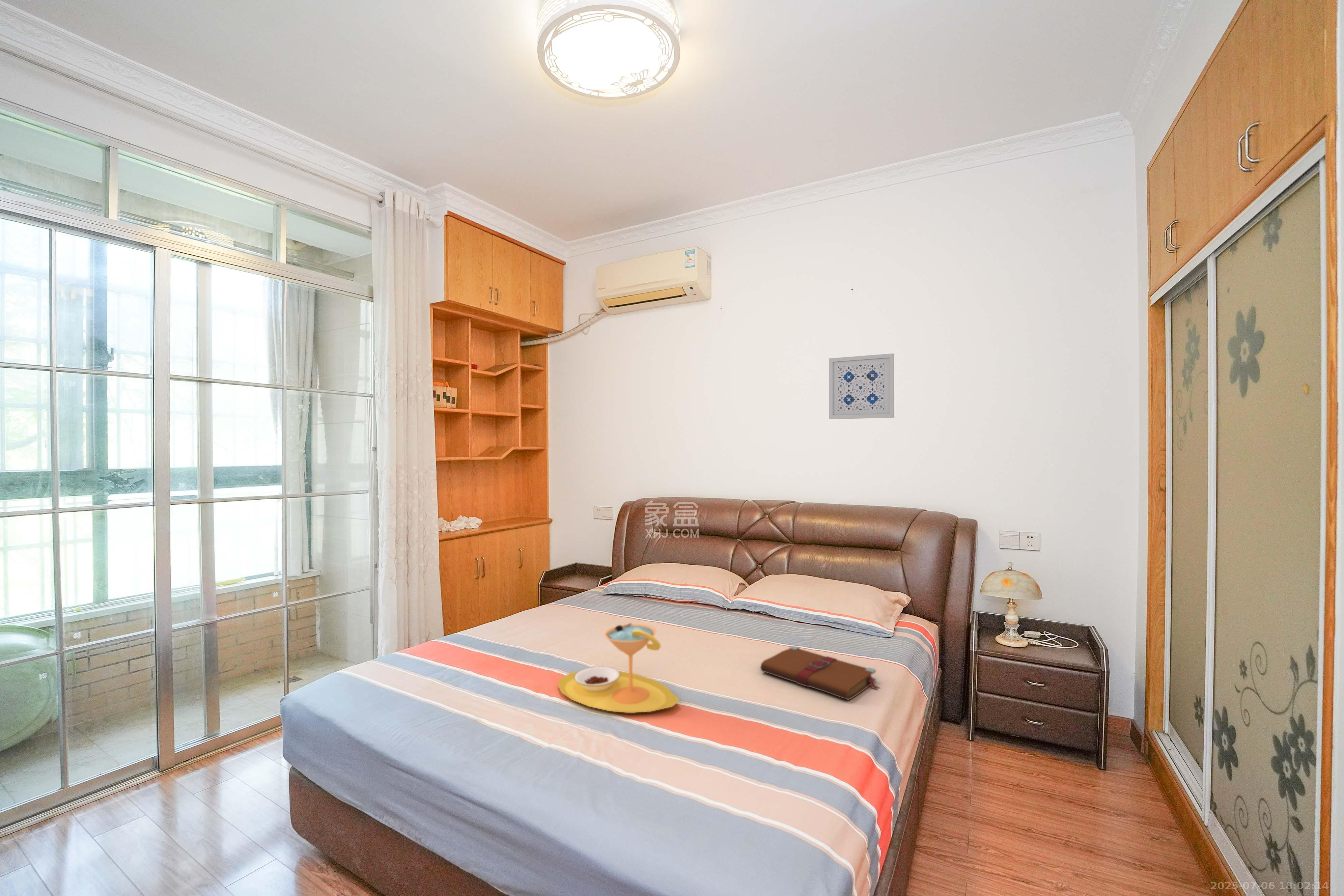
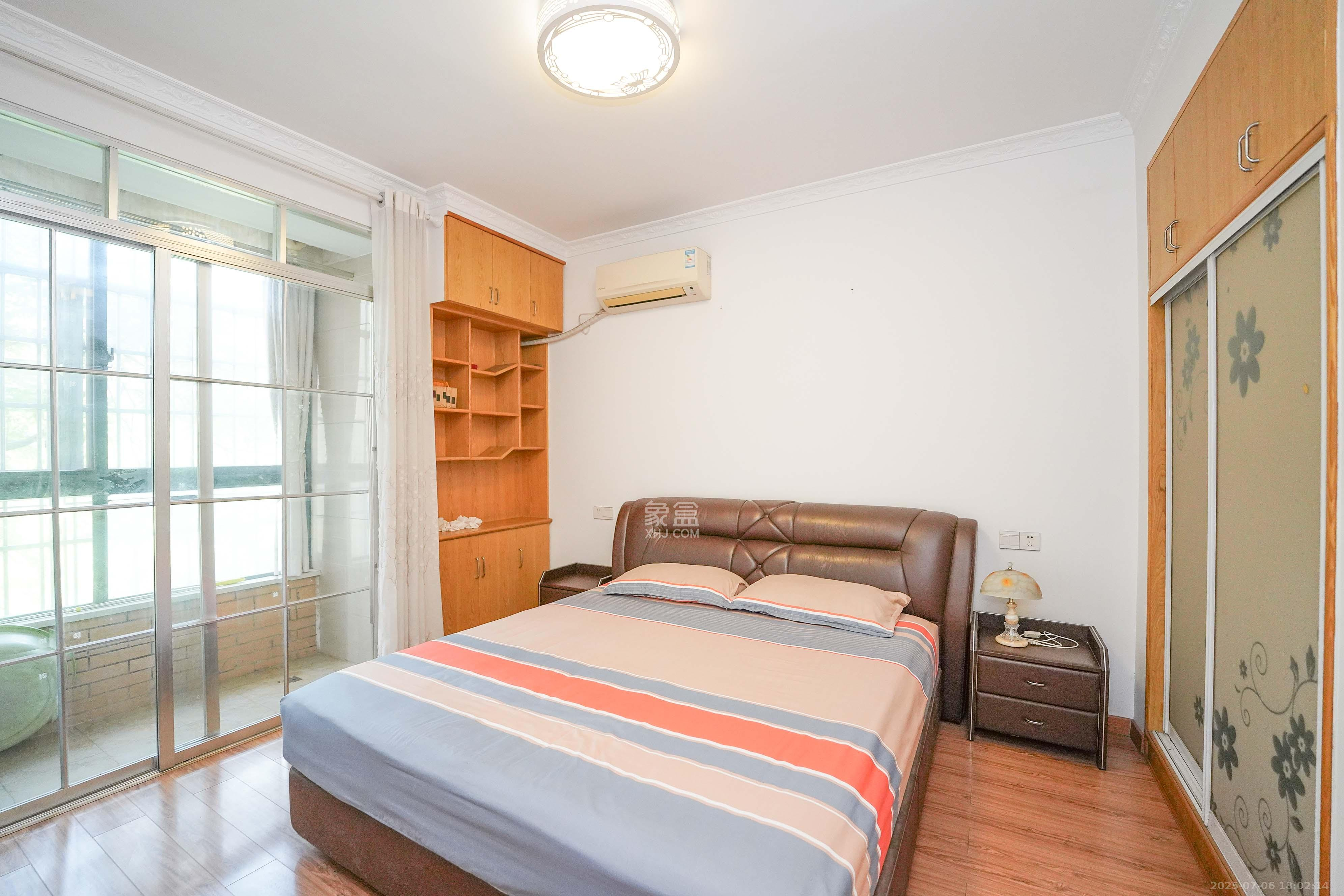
- book (821, 671)
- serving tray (620, 651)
- wall art (861, 387)
